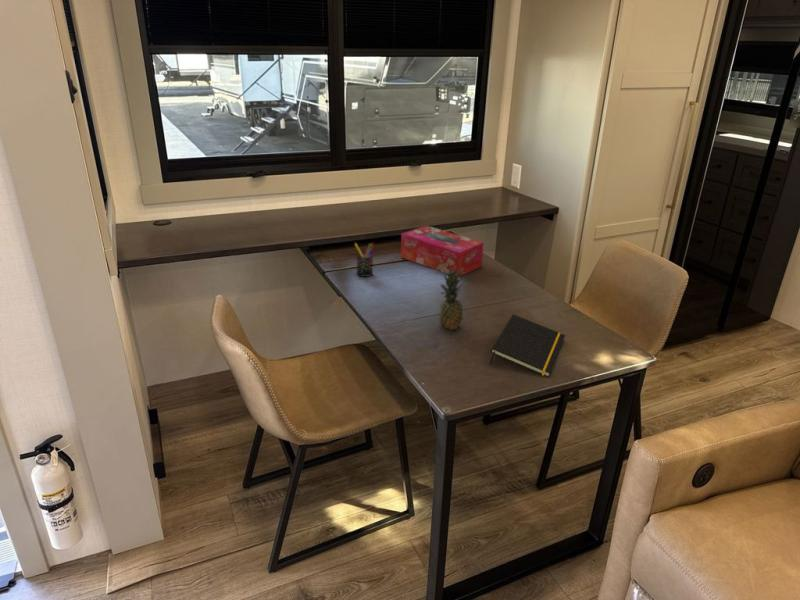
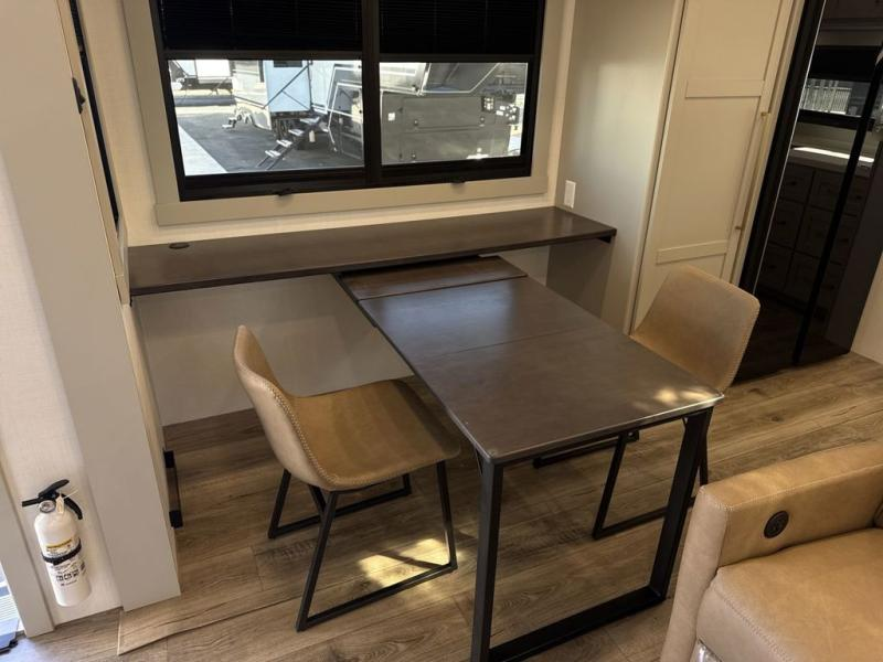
- fruit (451, 297)
- pen holder (366, 257)
- notepad (529, 343)
- tissue box (441, 249)
